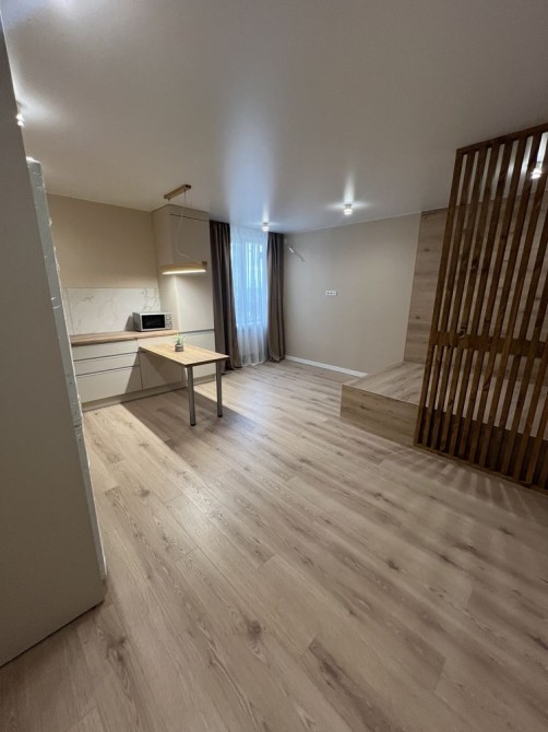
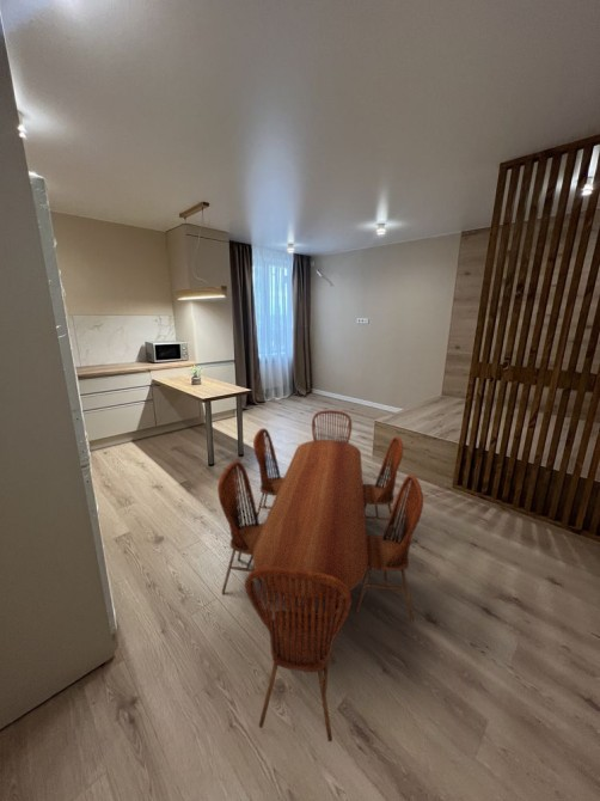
+ dining set (322, 503)
